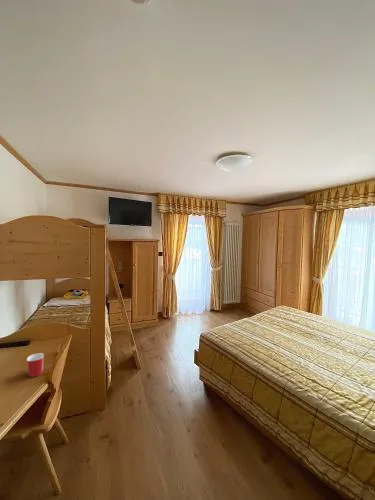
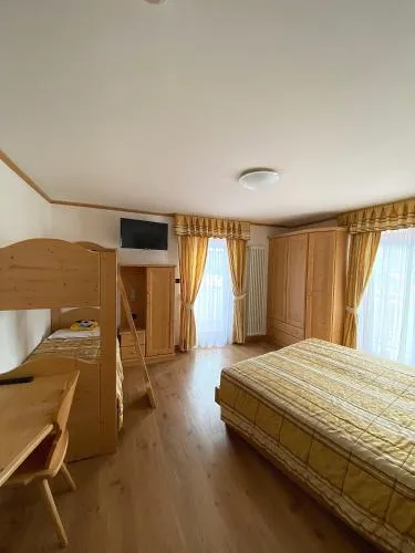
- mug (36, 363)
